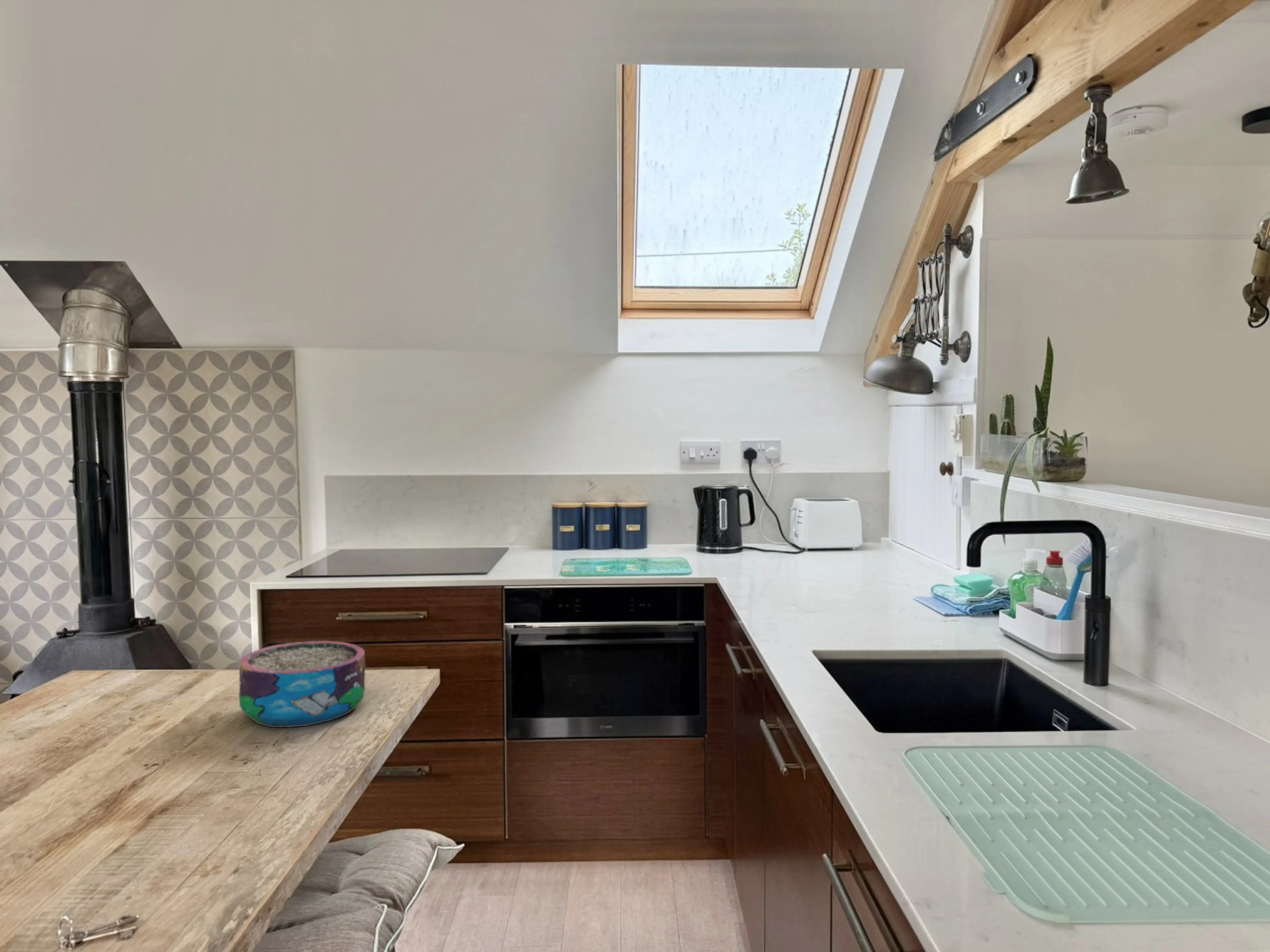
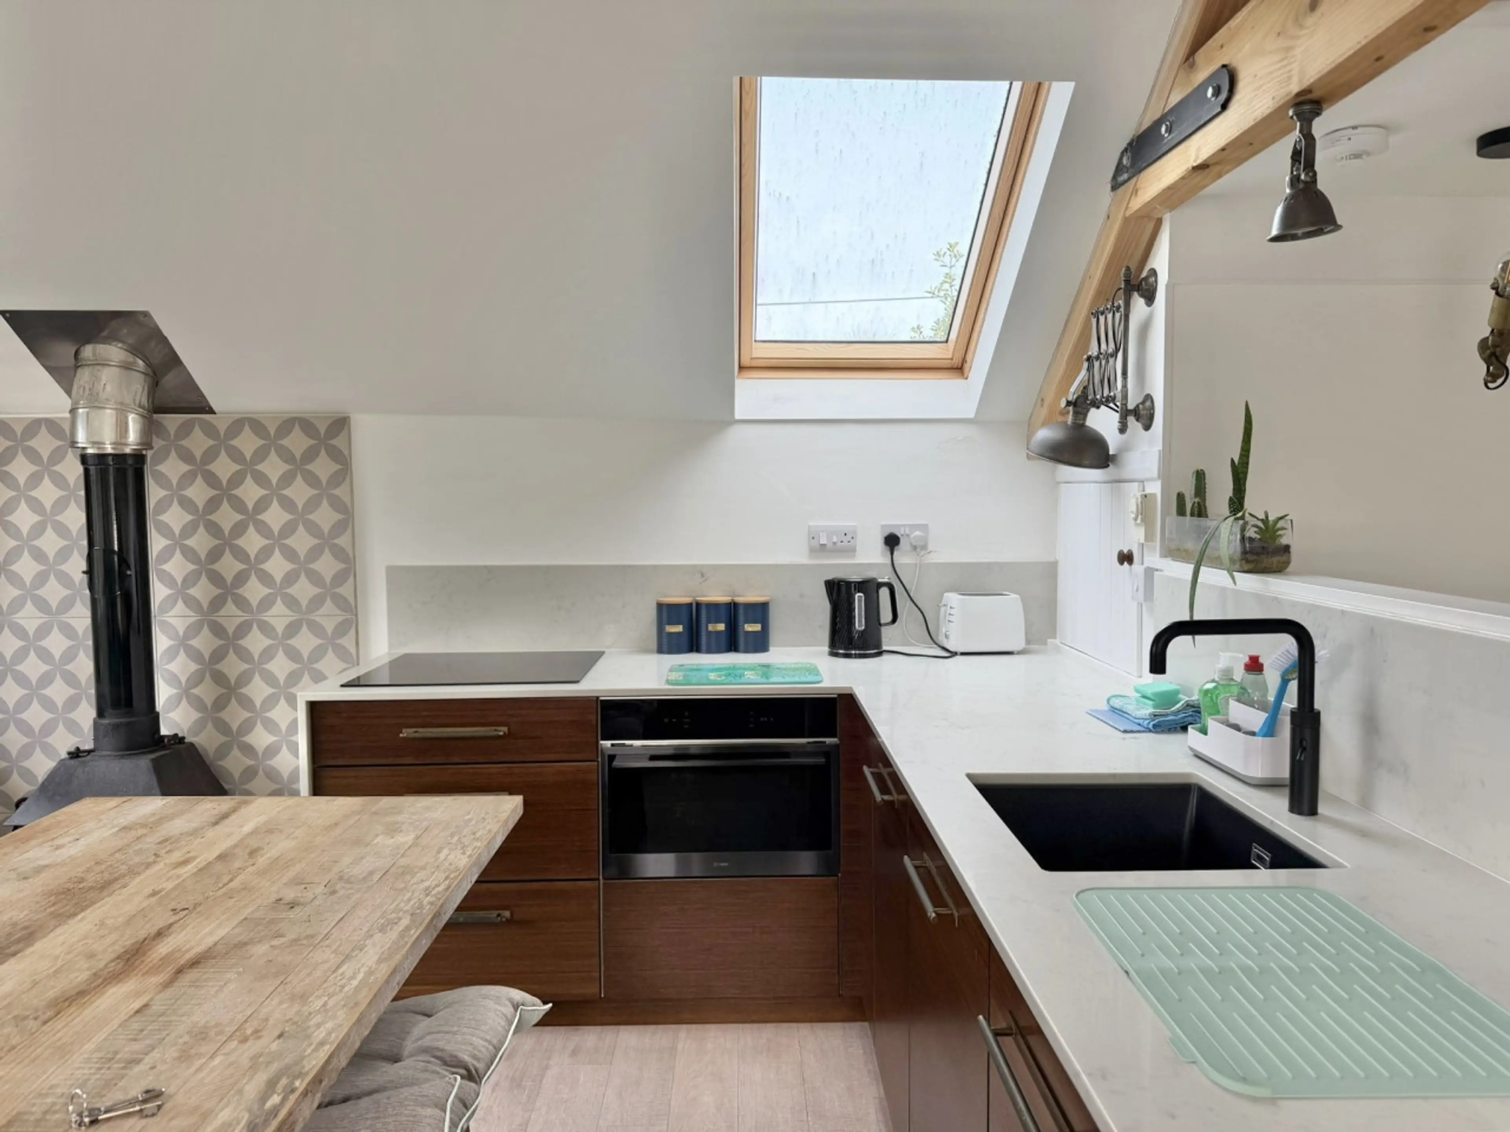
- bowl (304, 682)
